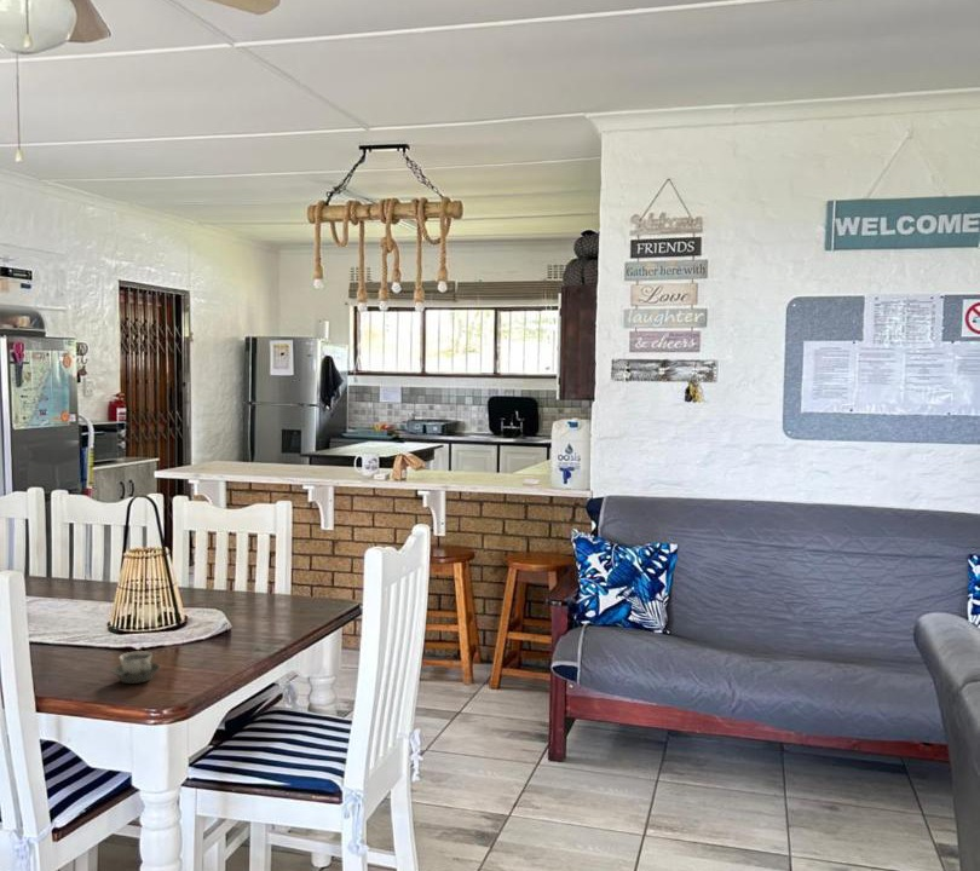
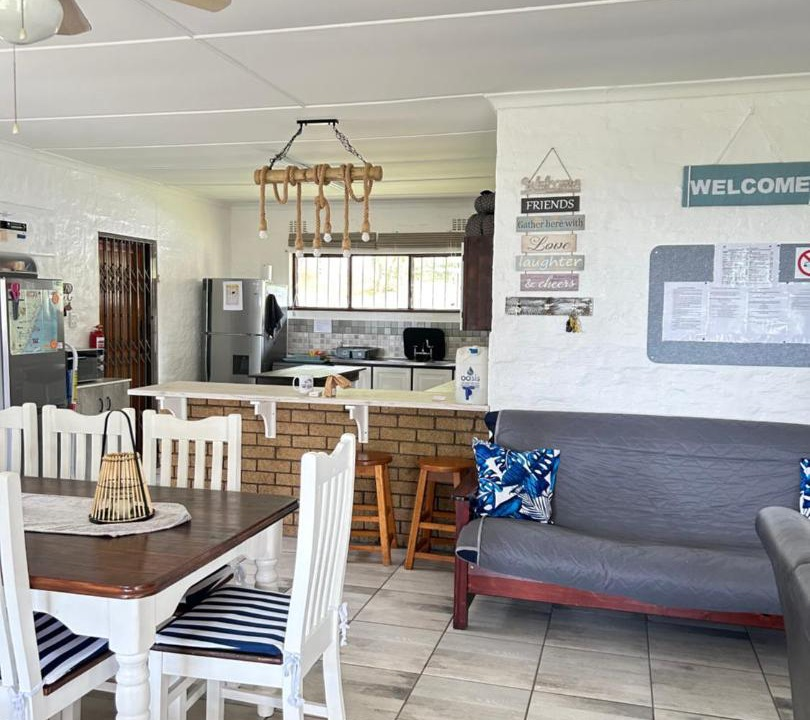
- cup (136, 667)
